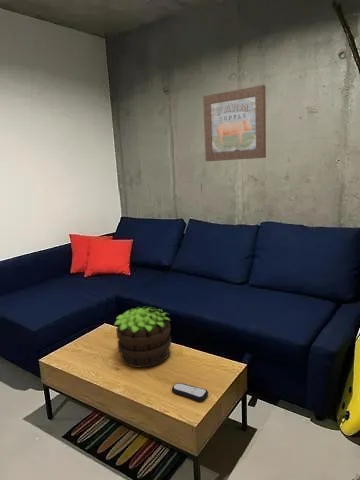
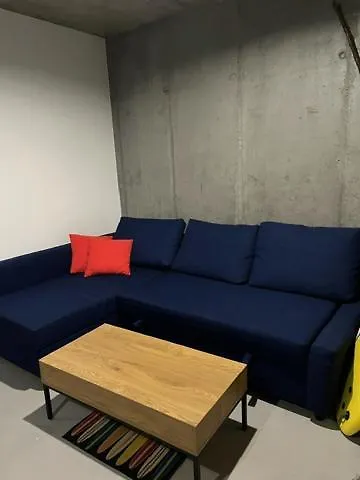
- potted plant (143, 332)
- remote control (189, 391)
- wall art (233, 126)
